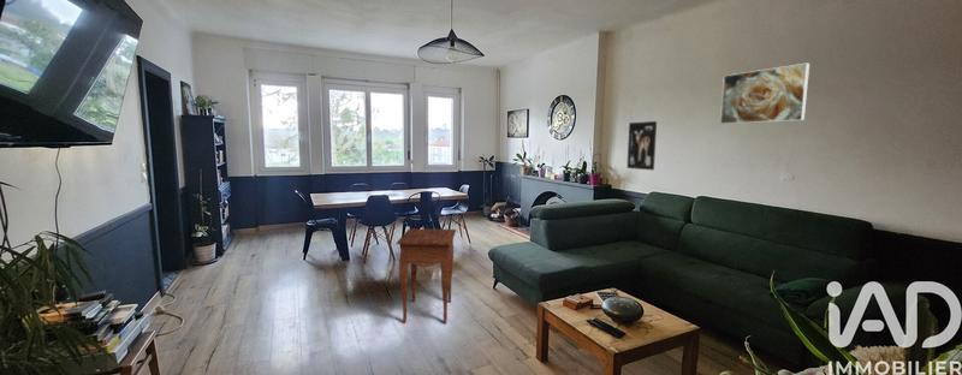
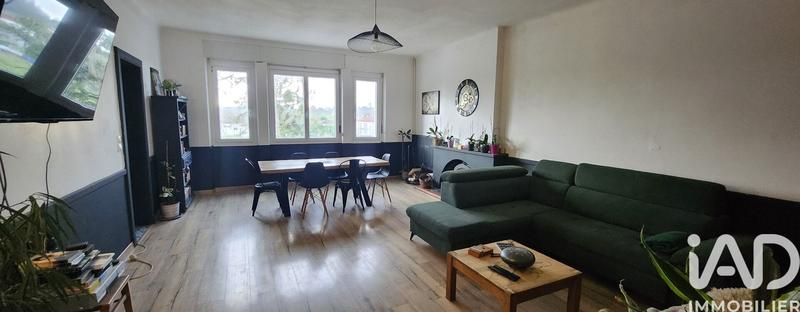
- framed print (760, 96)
- side table (428, 266)
- wall art (641, 145)
